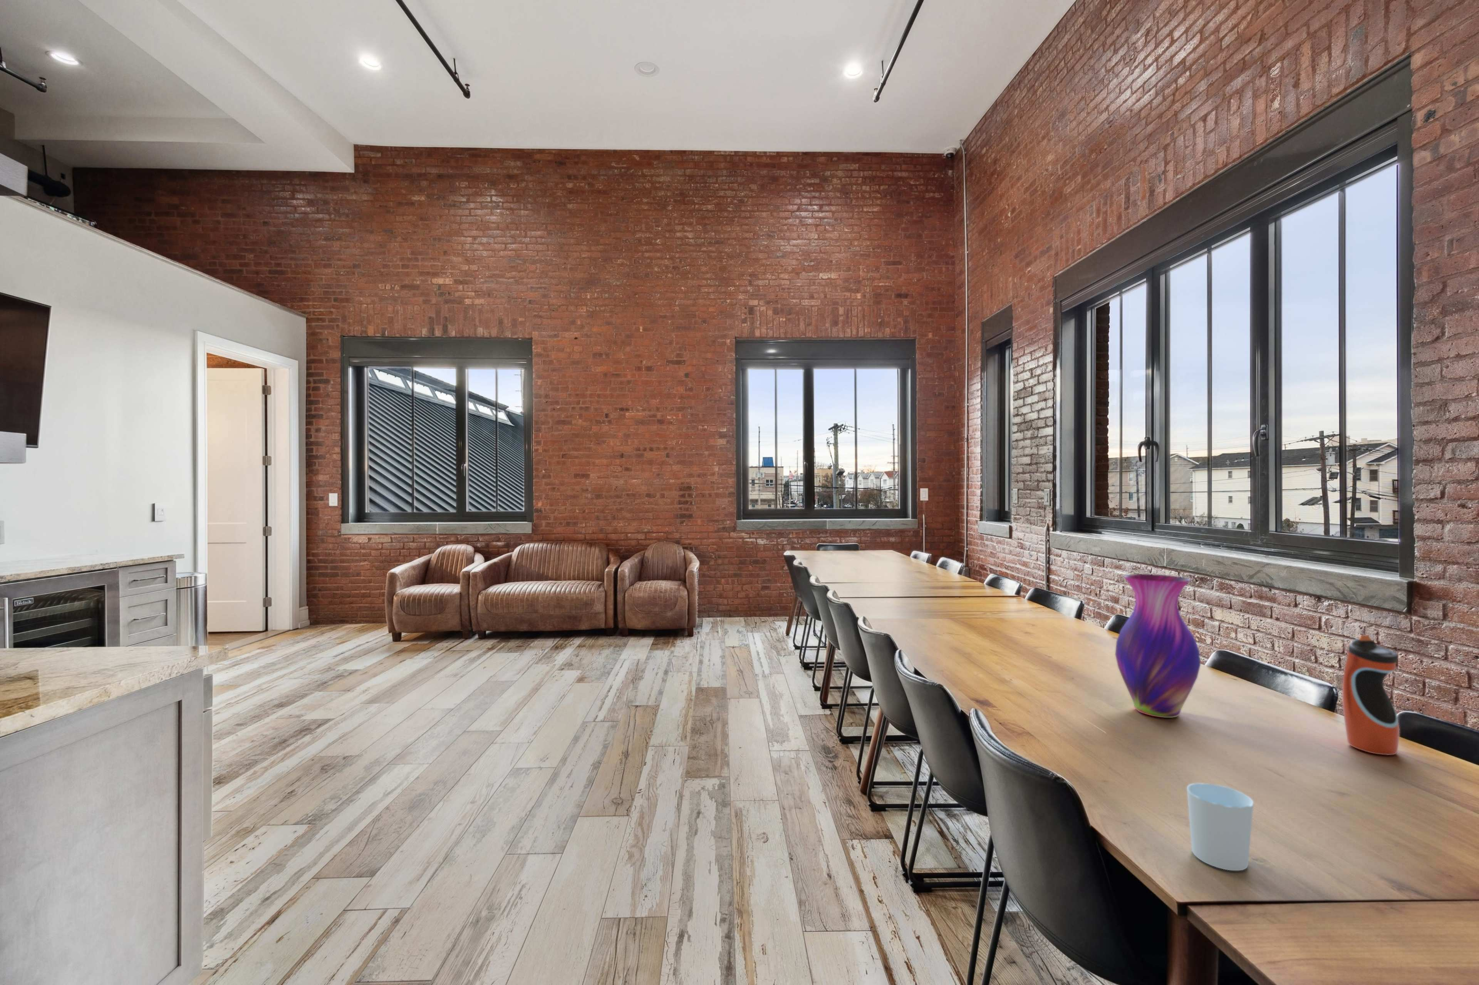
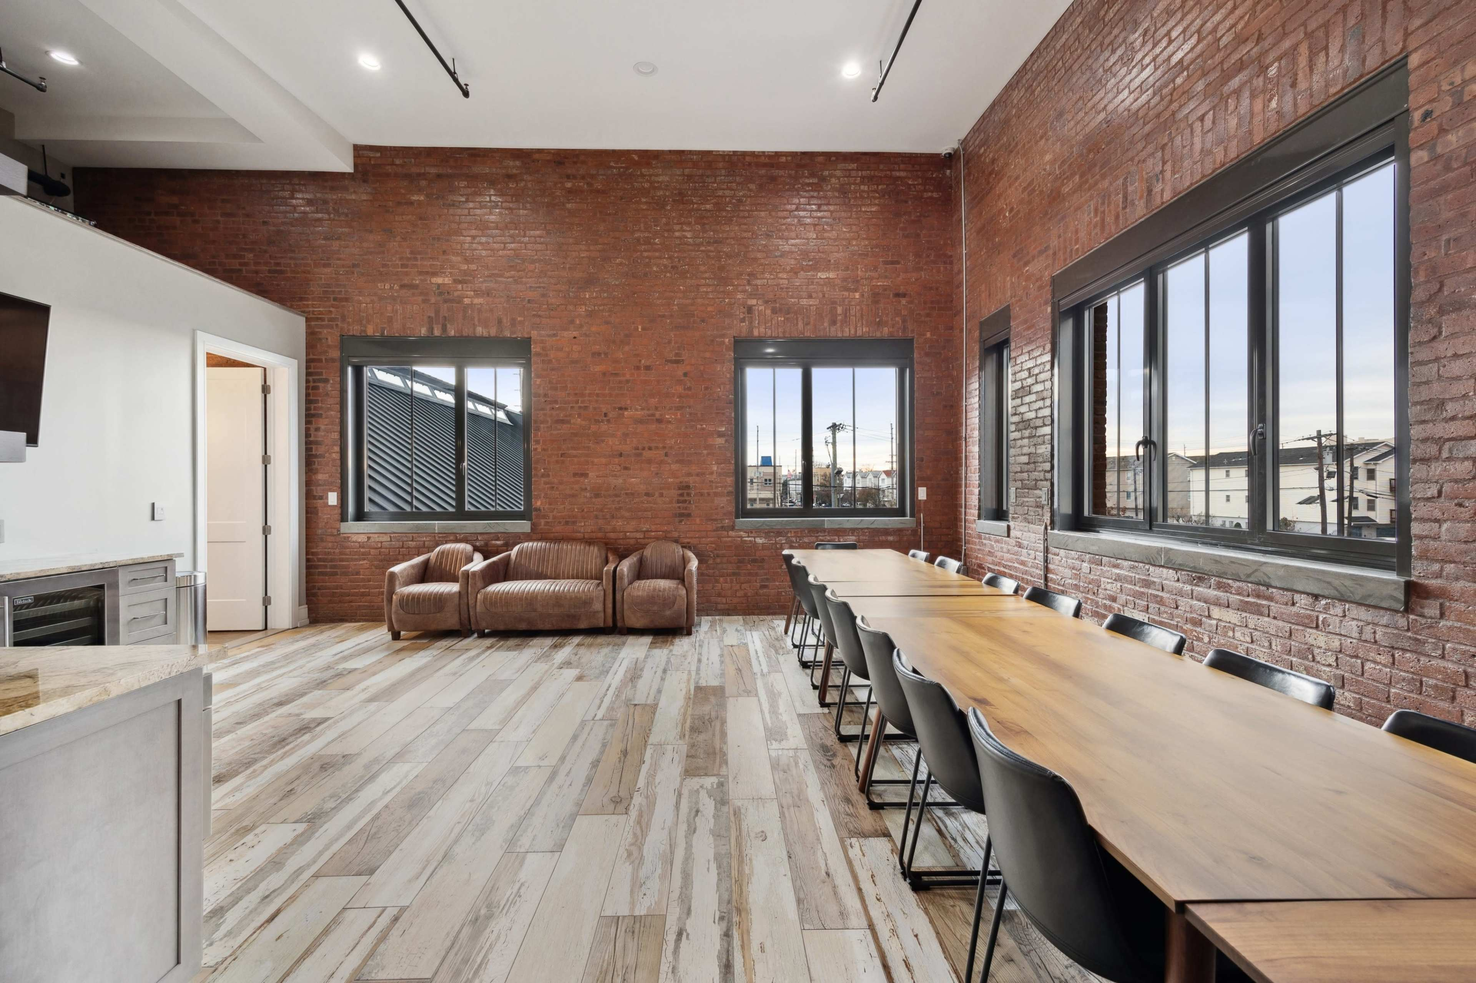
- vase (1156, 644)
- water bottle (1370, 693)
- cup (1219, 826)
